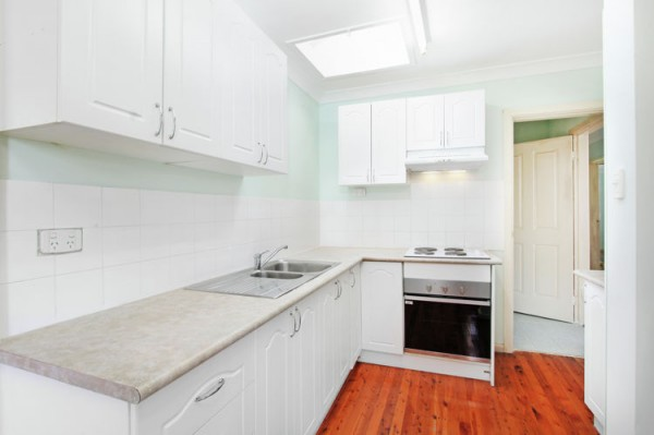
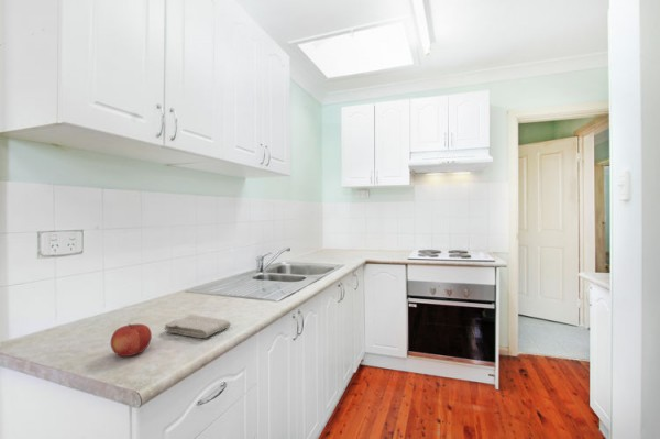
+ washcloth (197, 325)
+ fruit (131, 338)
